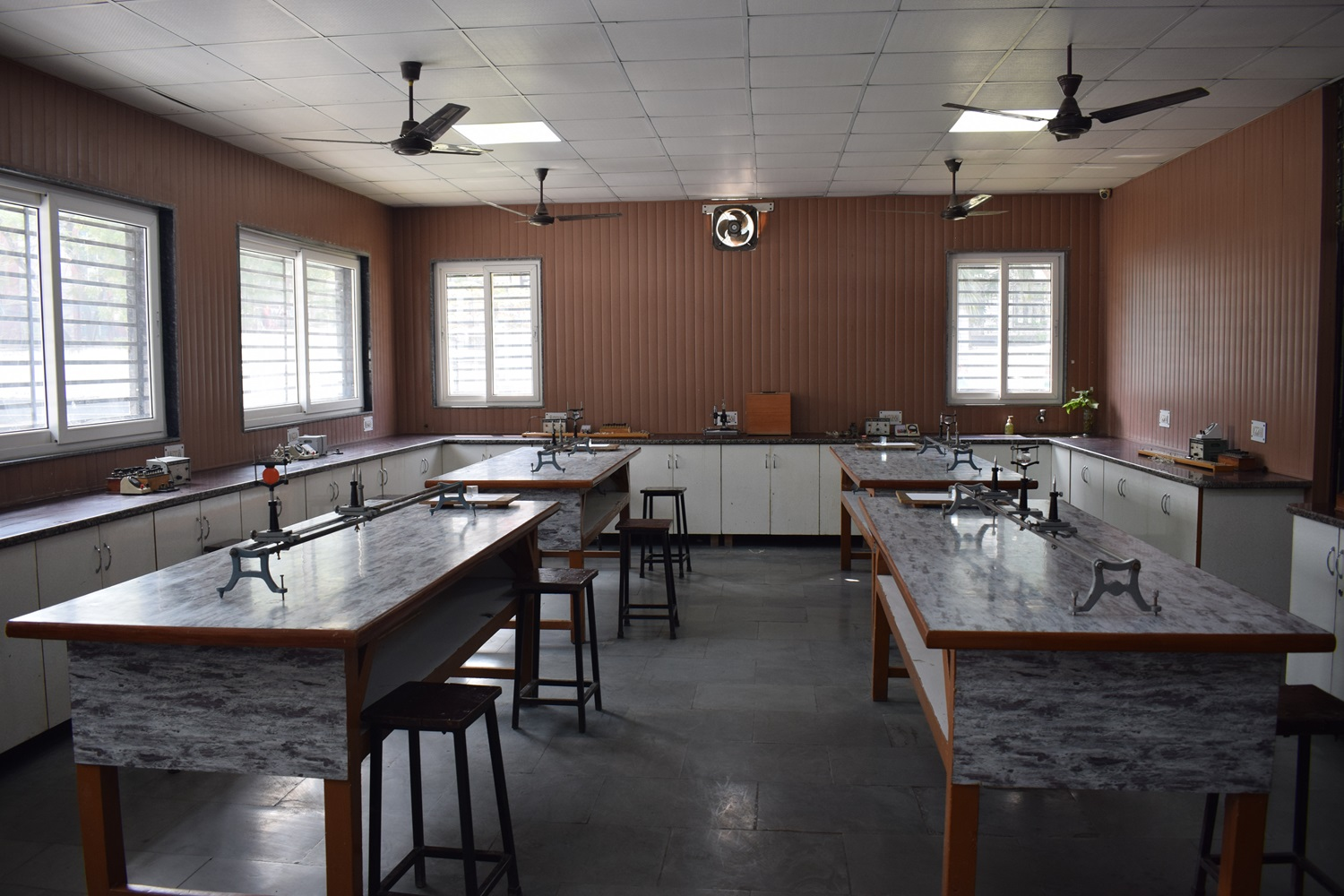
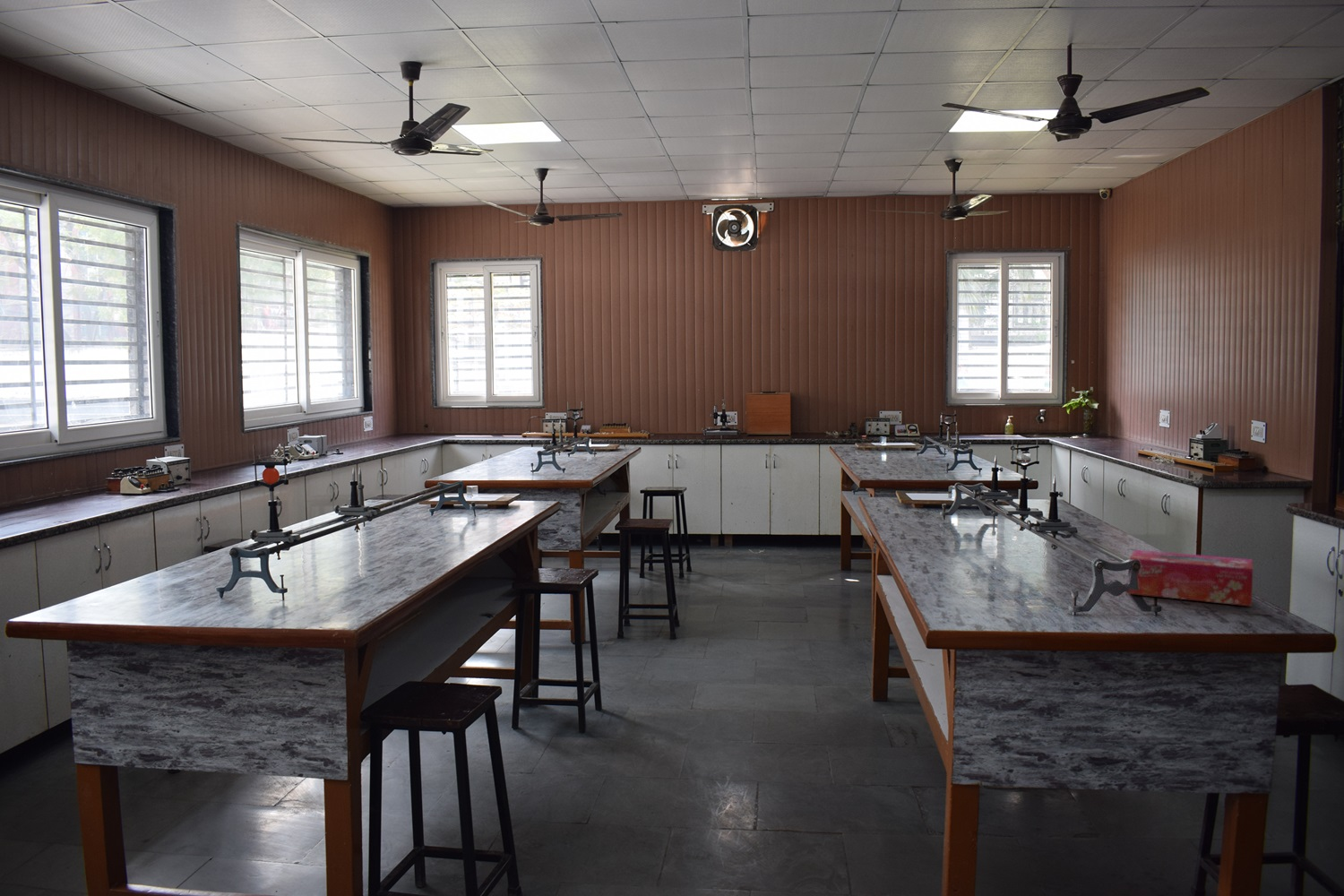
+ tissue box (1190, 576)
